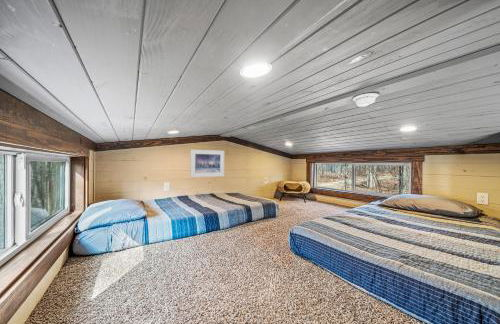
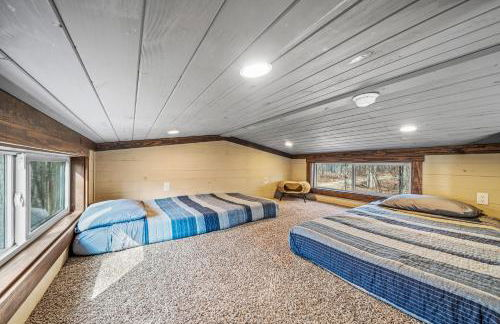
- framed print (208, 163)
